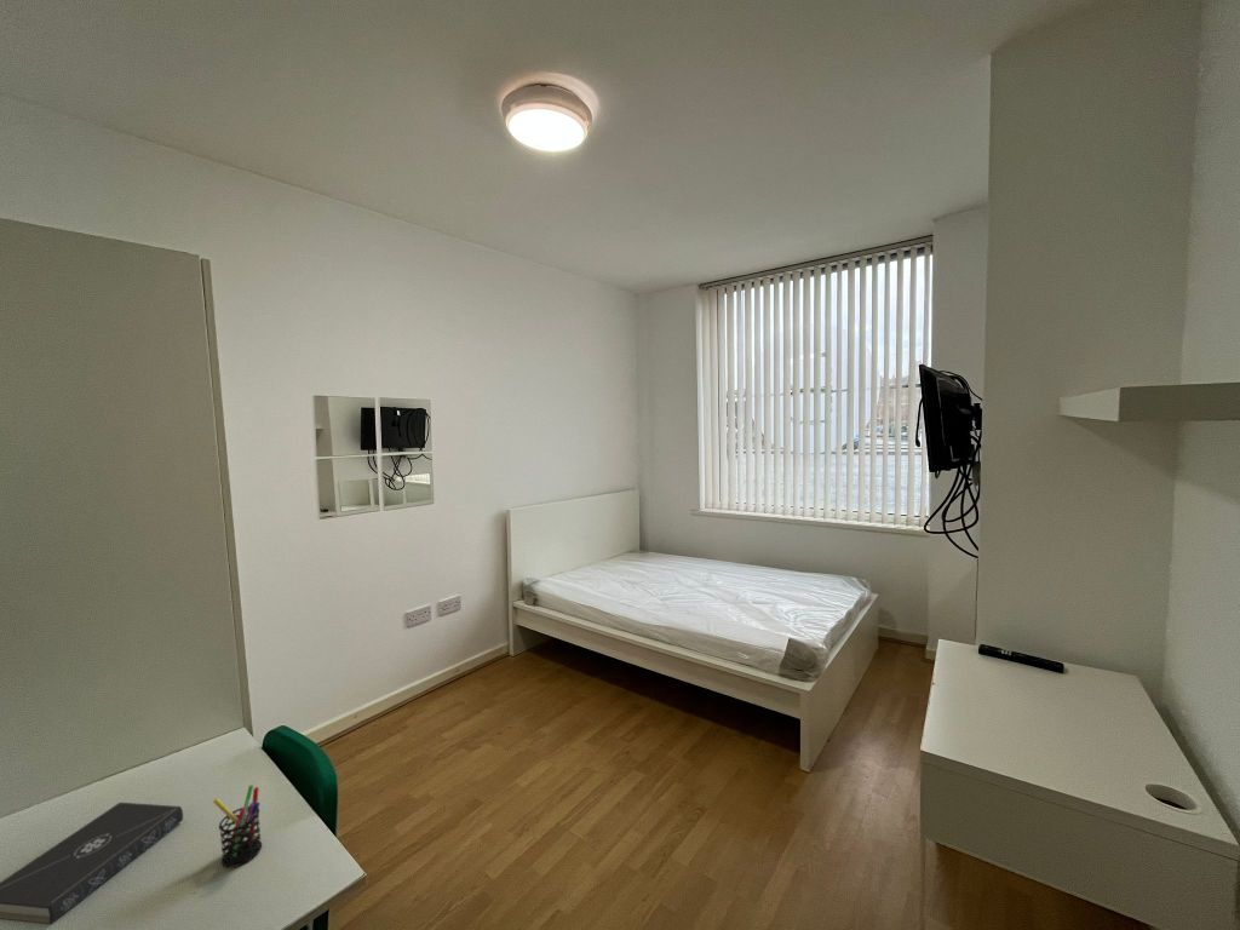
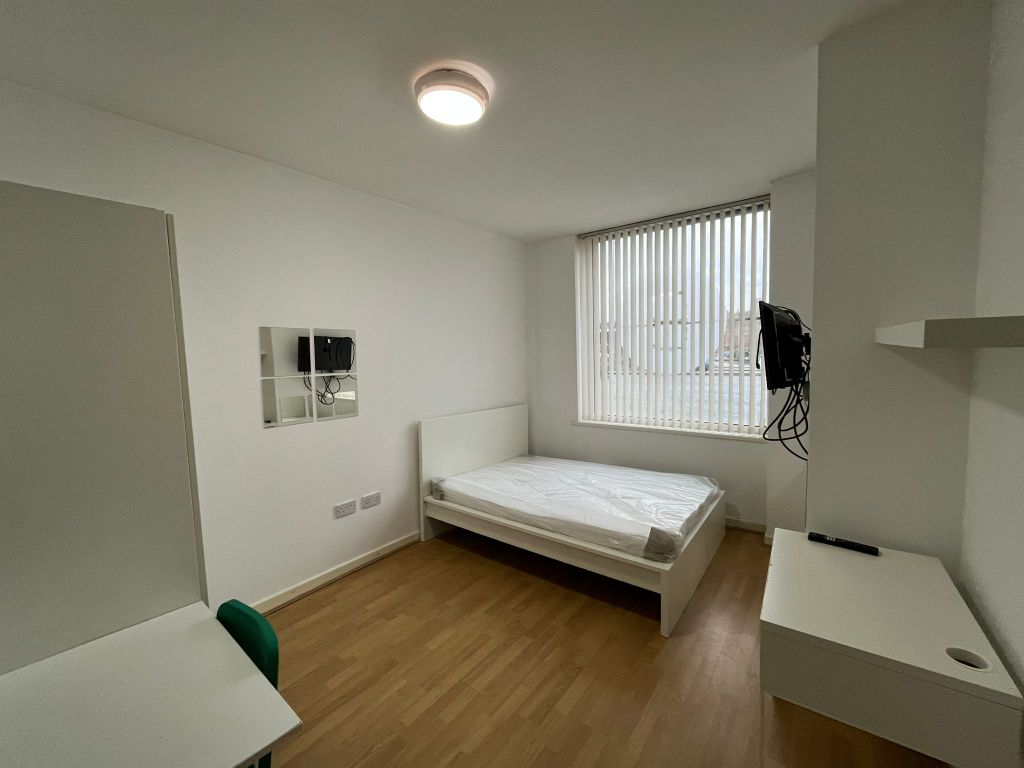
- book (90, 855)
- pen holder (243, 819)
